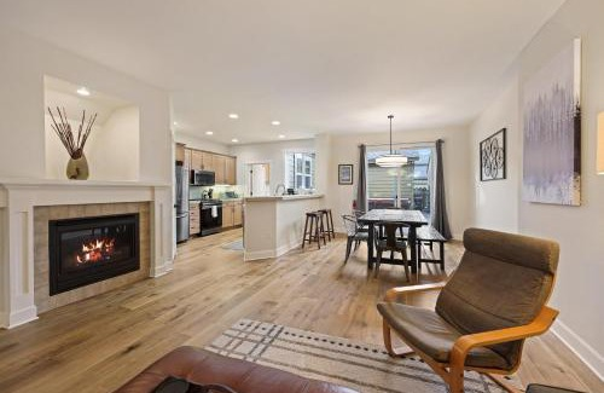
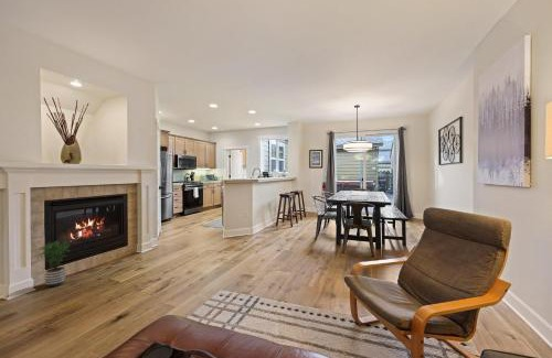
+ potted plant (54, 262)
